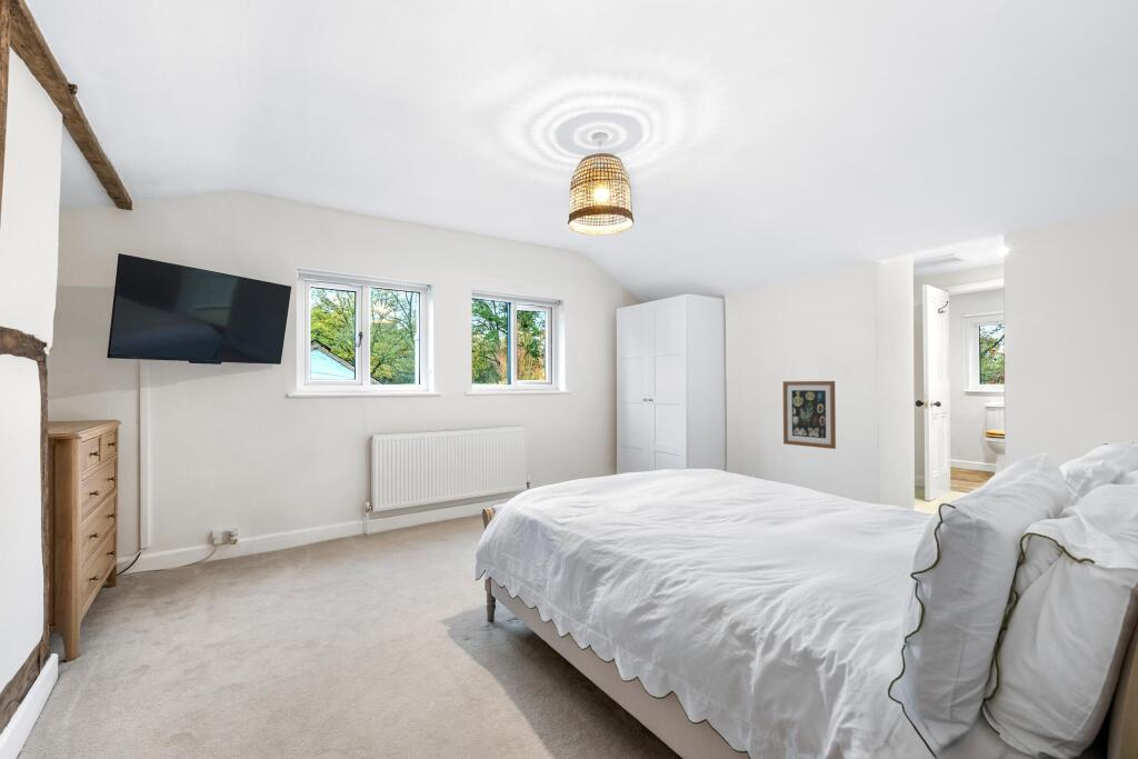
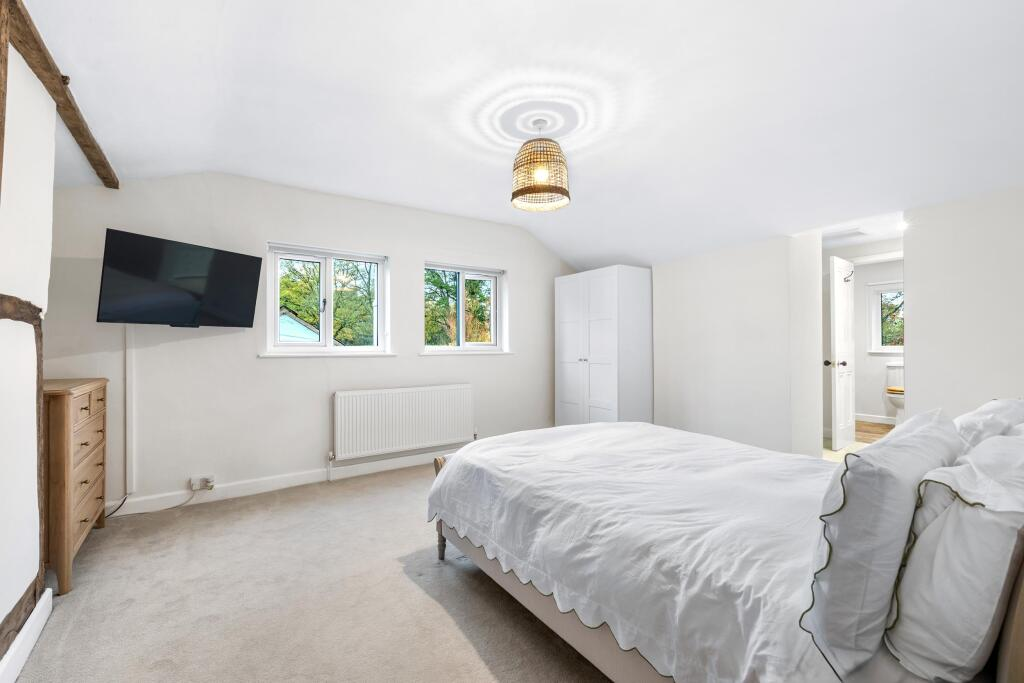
- wall art (808, 413)
